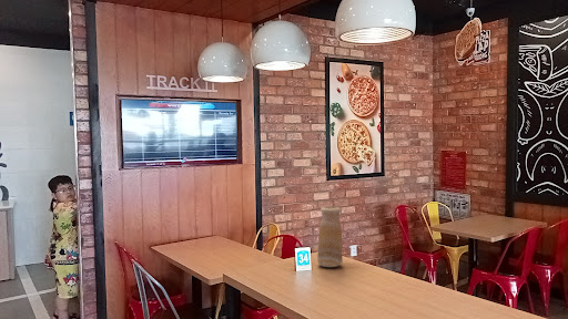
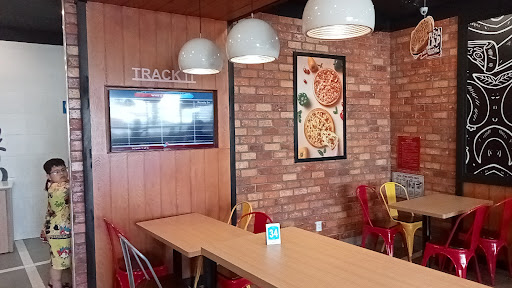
- vase (329, 236)
